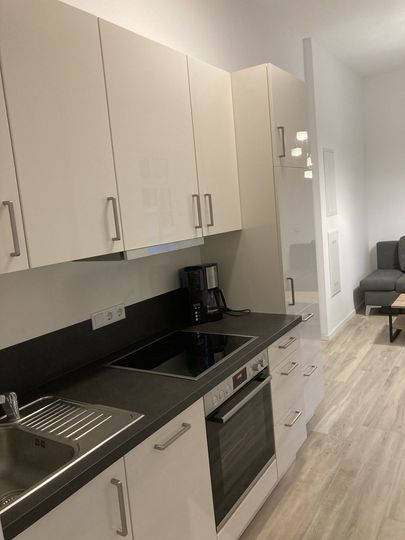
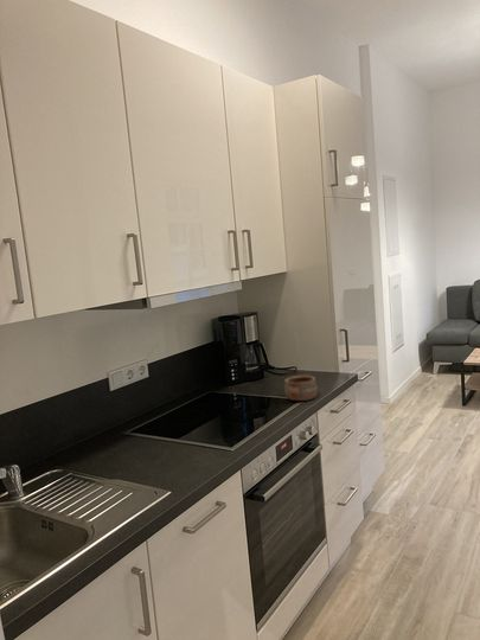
+ pottery (300, 388)
